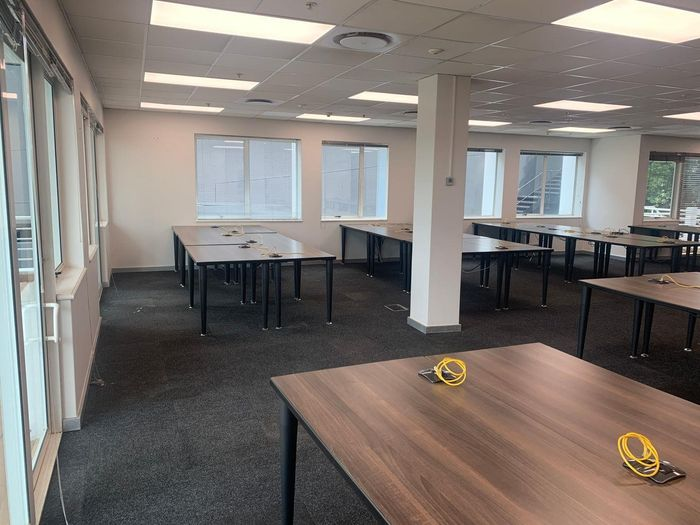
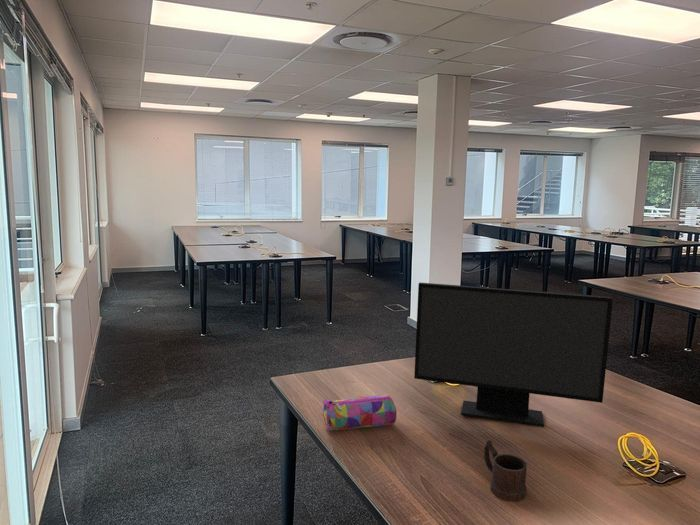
+ pencil case (358, 412)
+ mug (502, 468)
+ computer monitor (506, 351)
